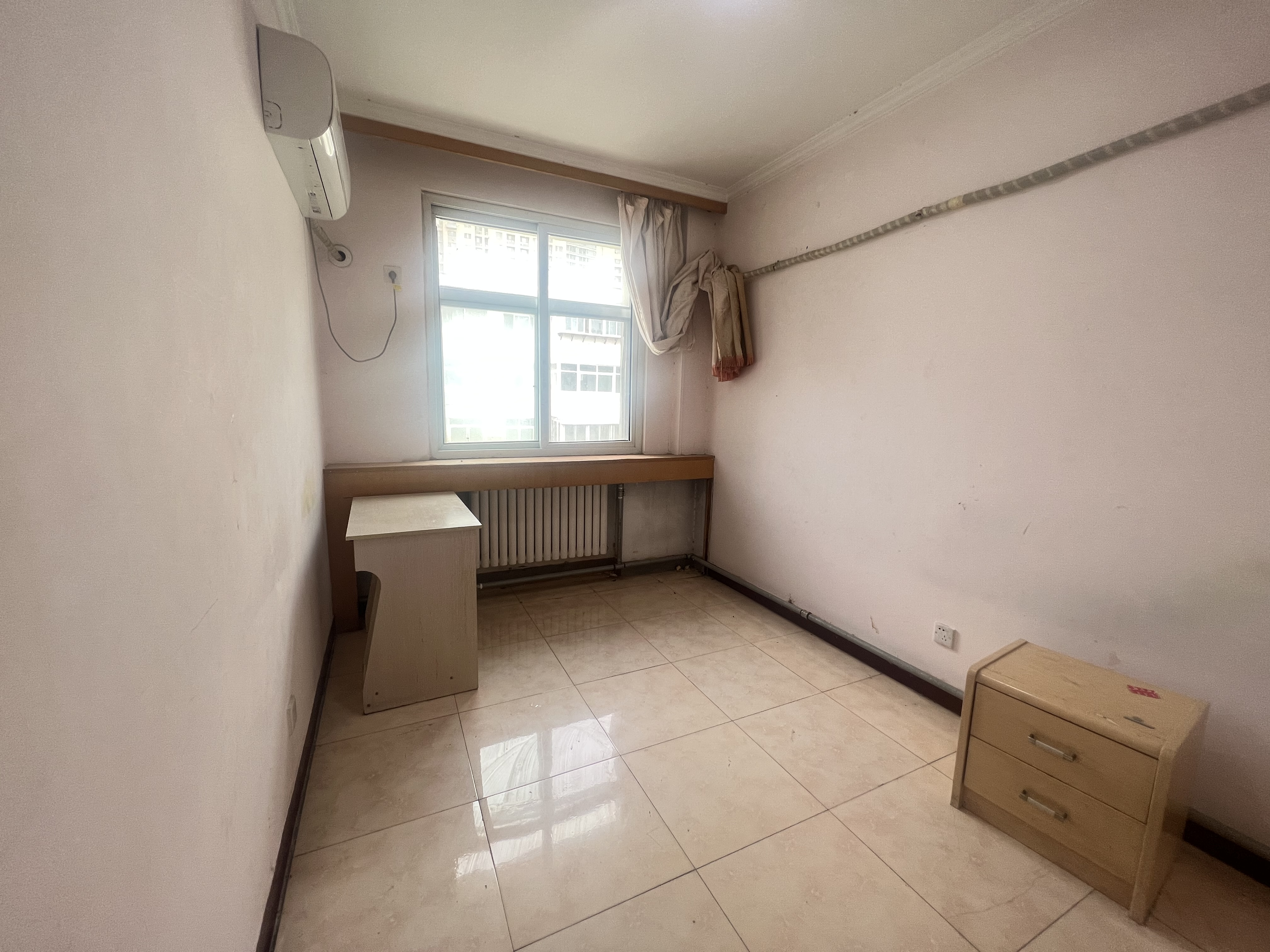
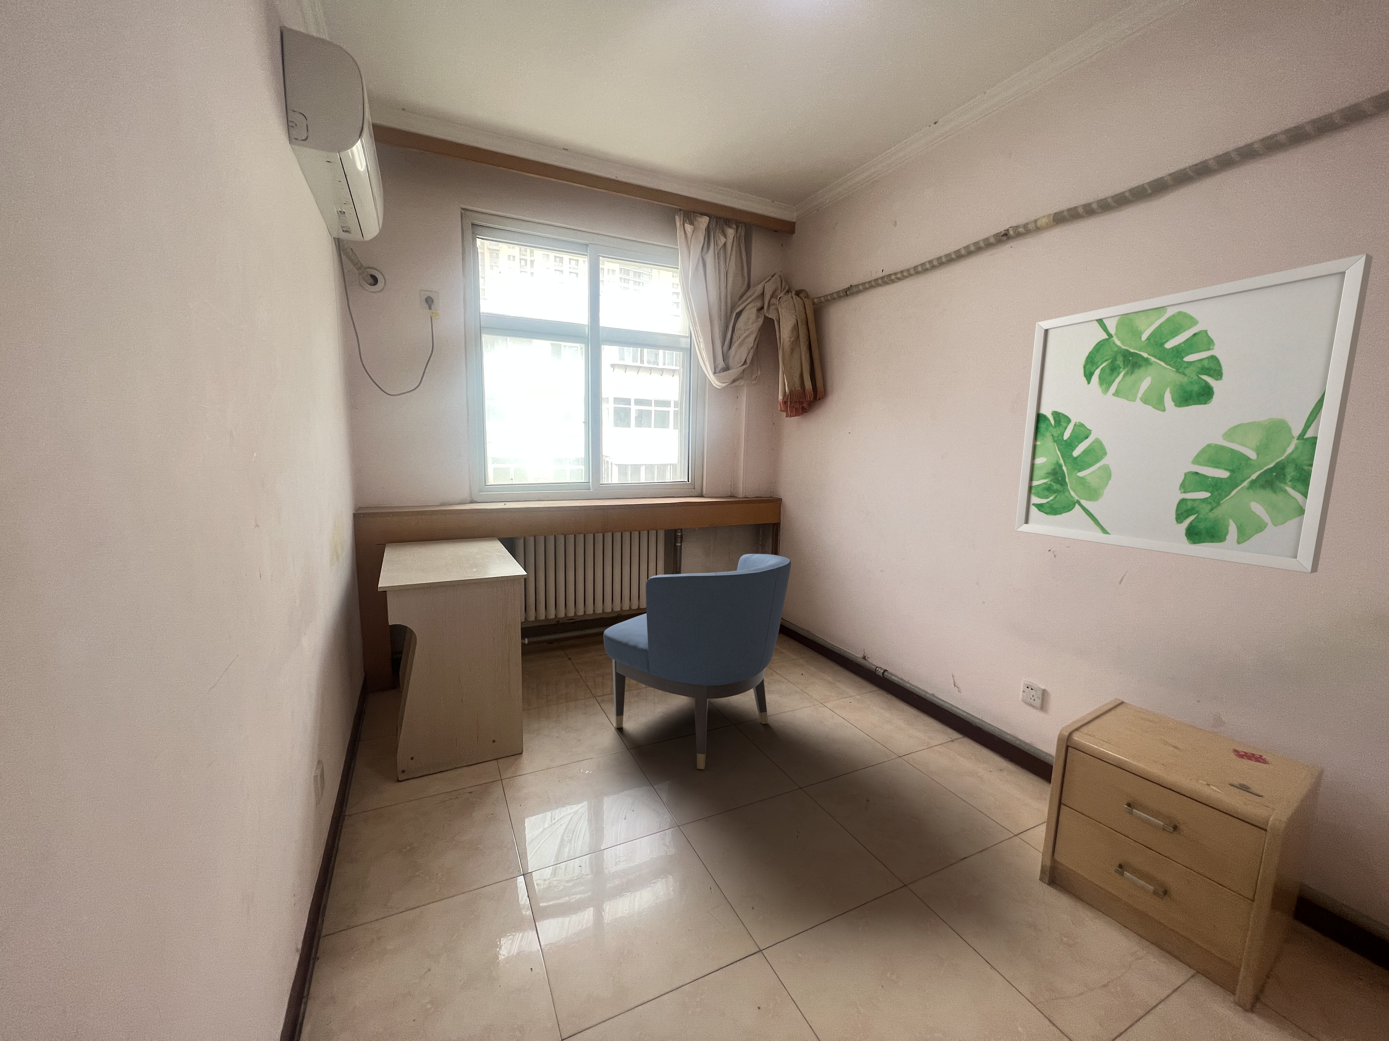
+ chair (701, 642)
+ wall art (1153, 425)
